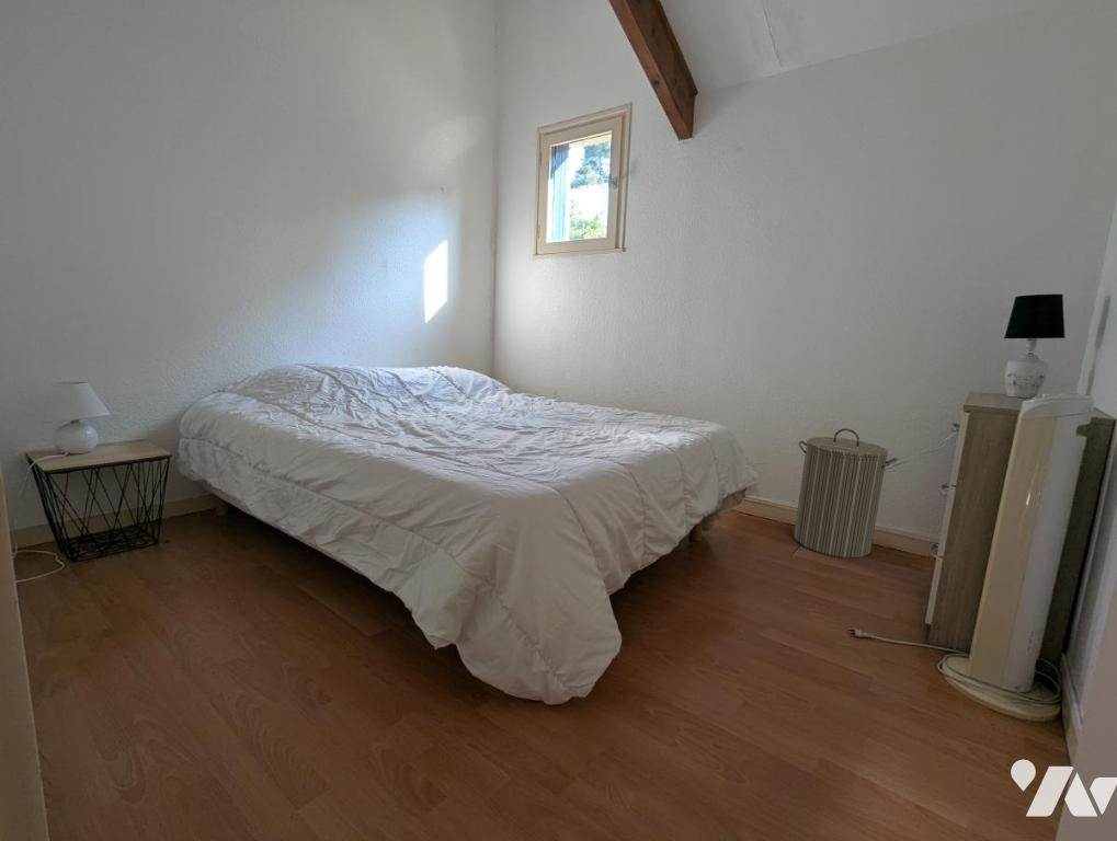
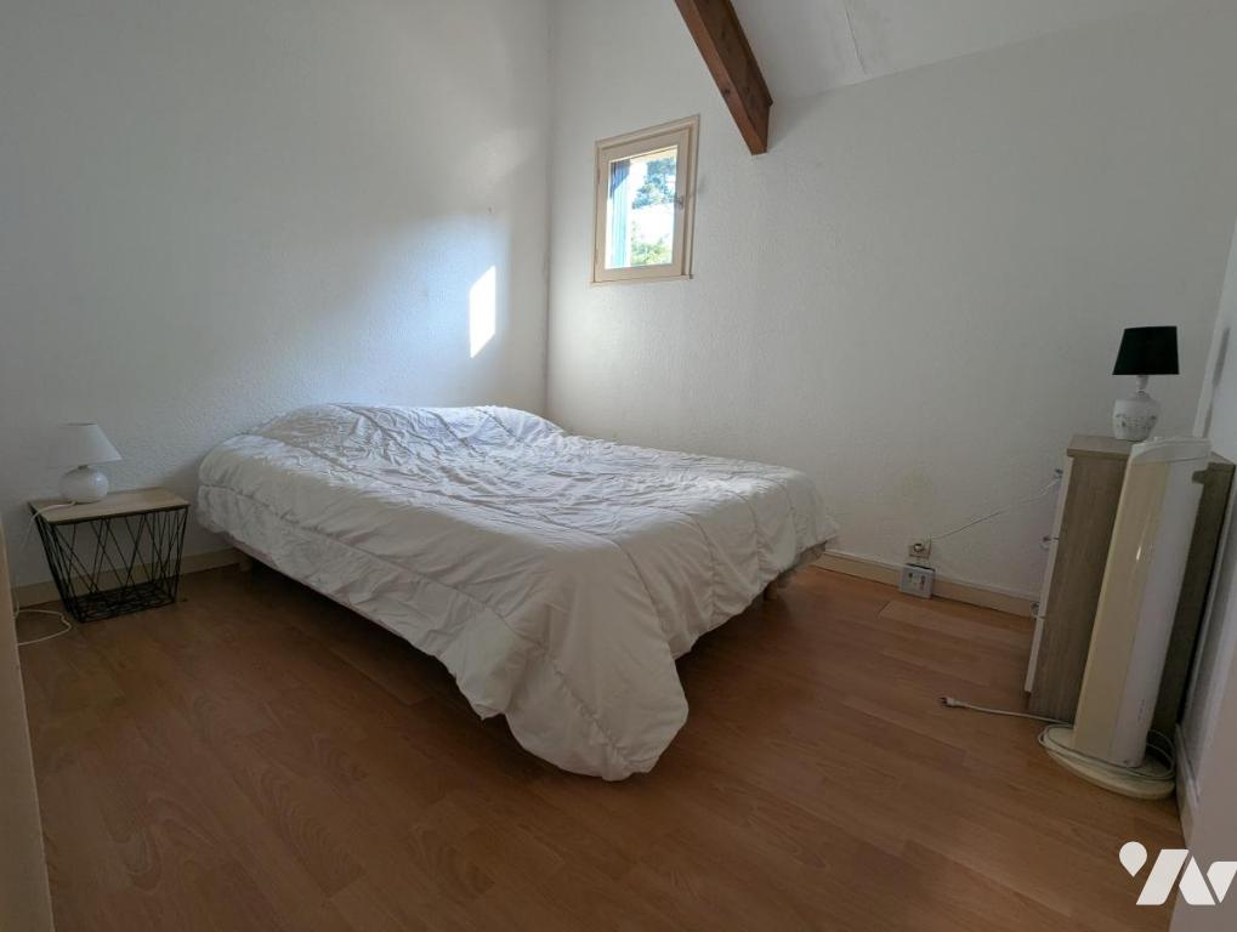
- laundry hamper (840, 487)
